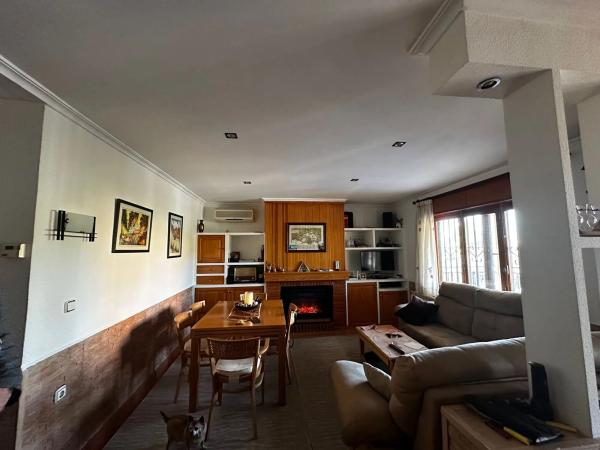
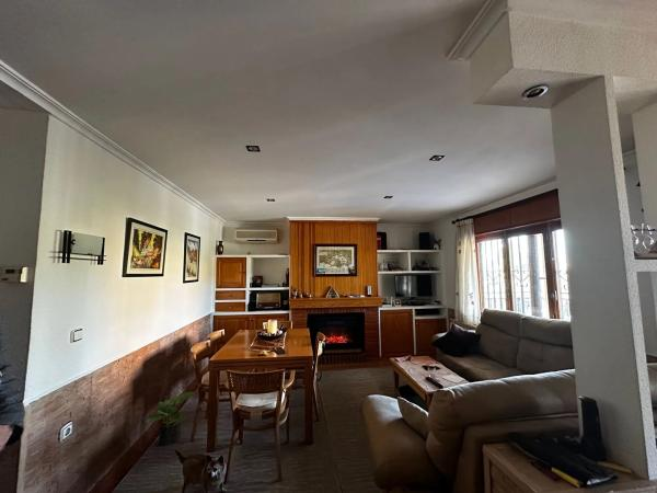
+ potted plant (172, 417)
